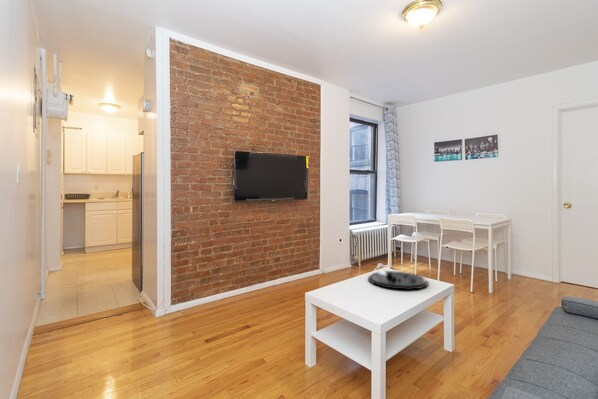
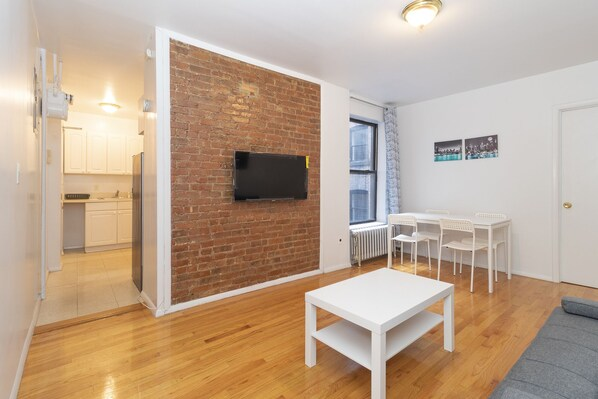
- decorative tray (397, 273)
